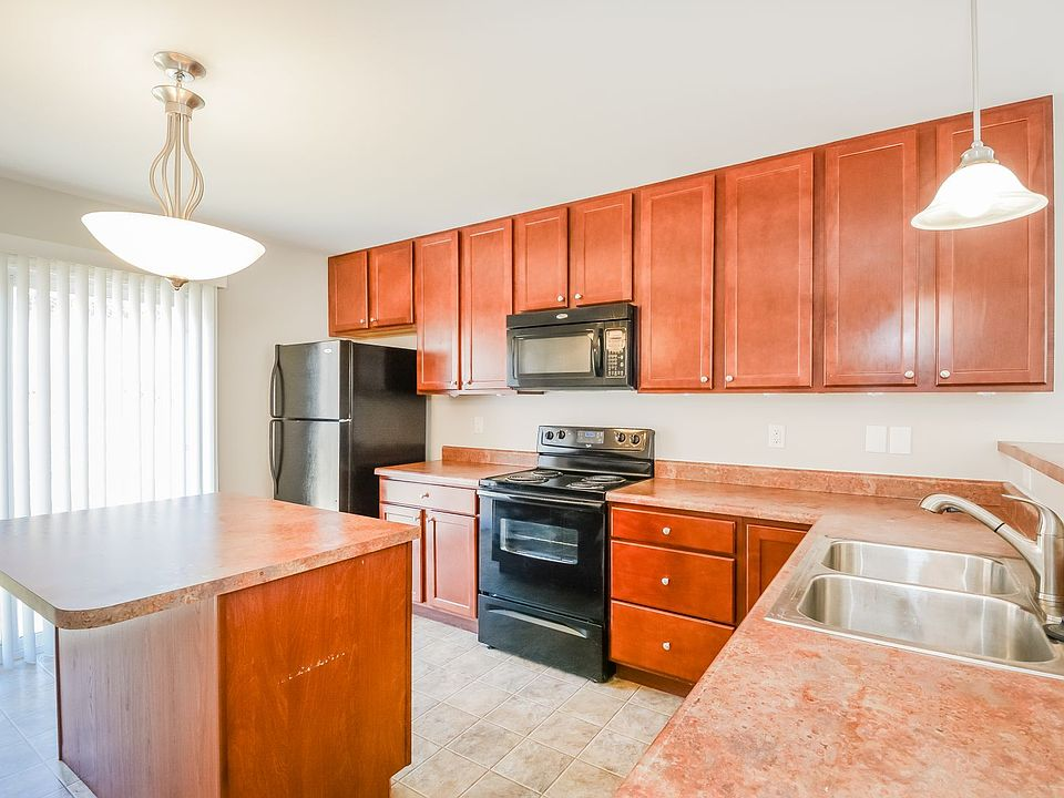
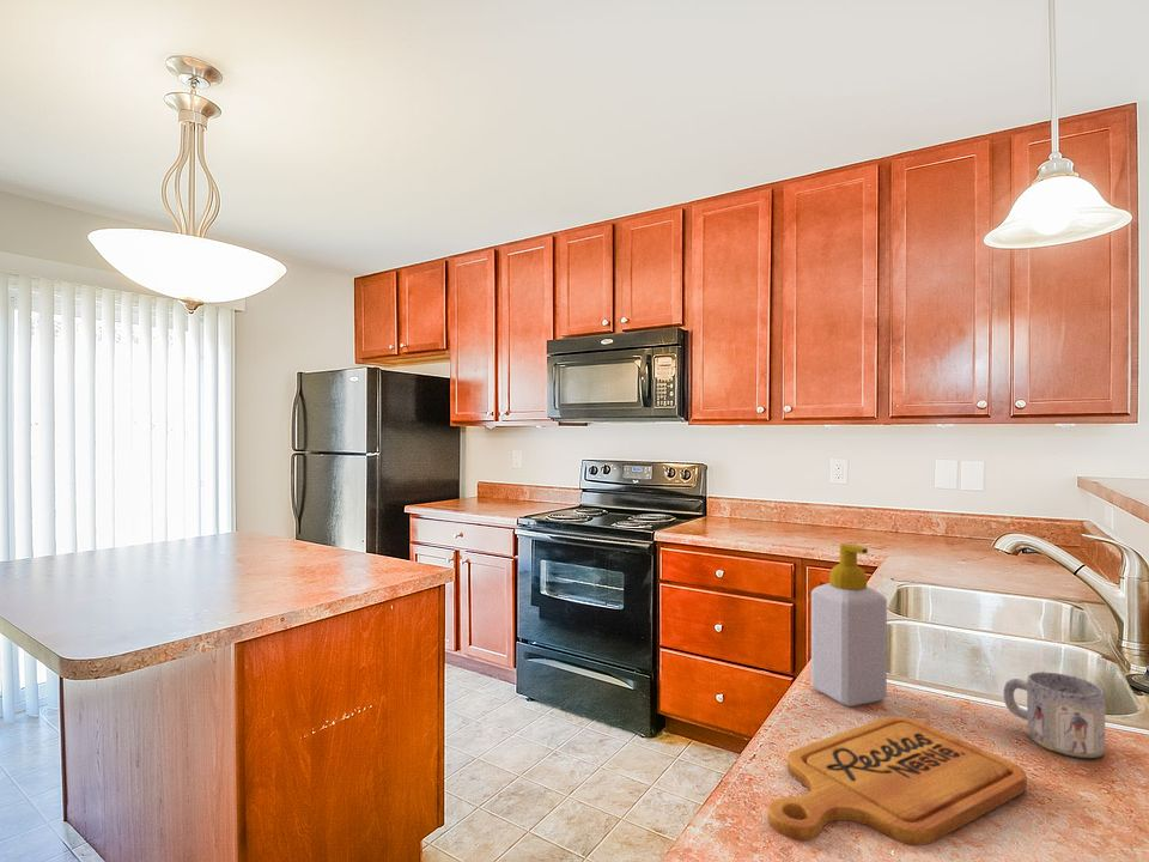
+ mug (1050, 708)
+ soap bottle (847, 619)
+ cutting board (879, 781)
